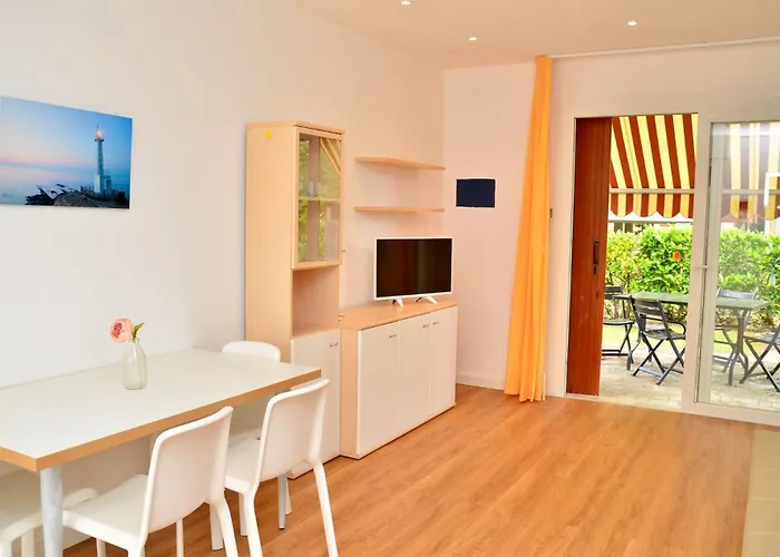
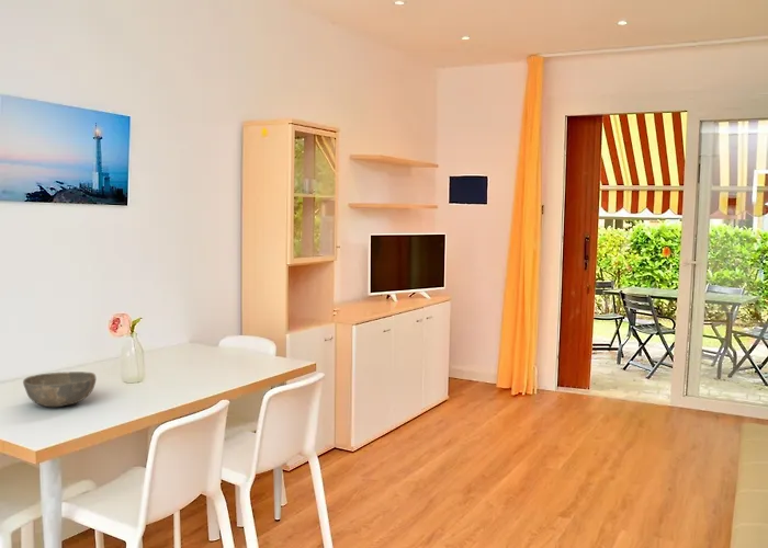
+ bowl (60, 390)
